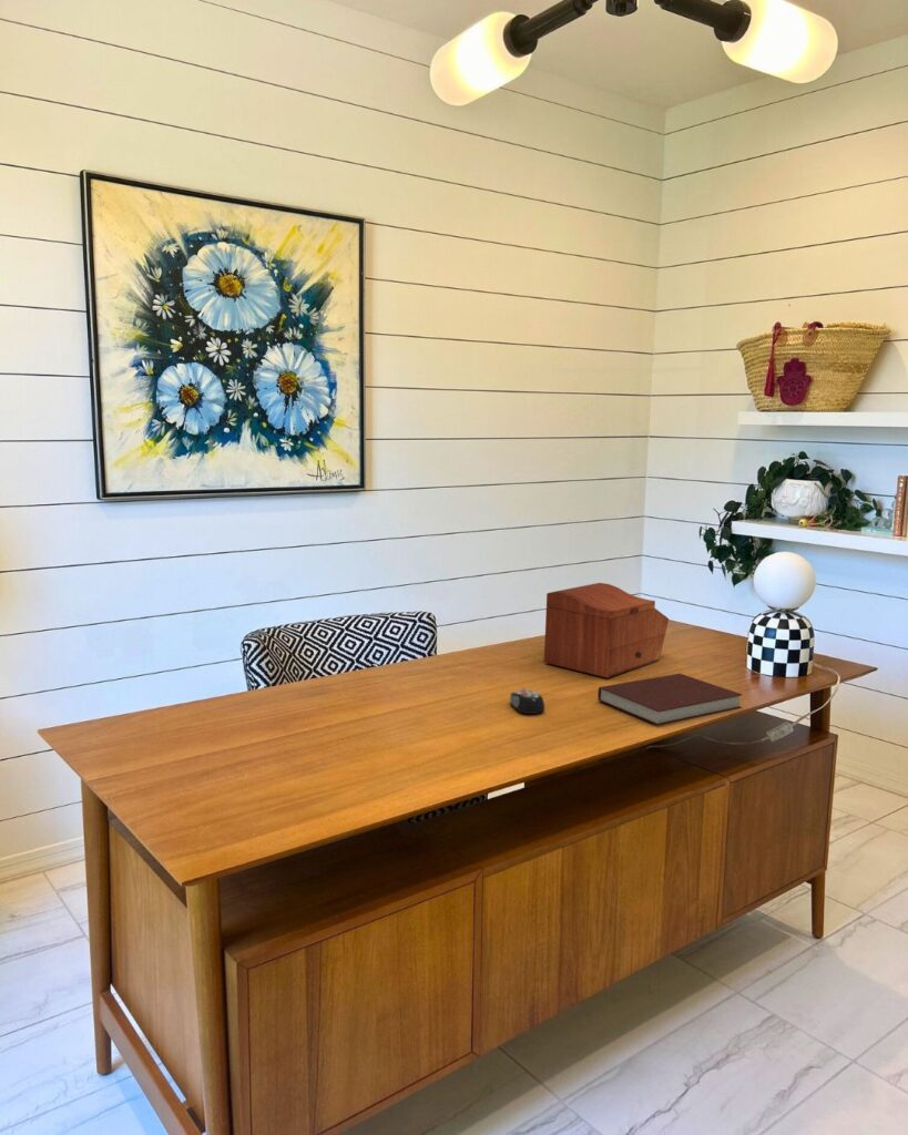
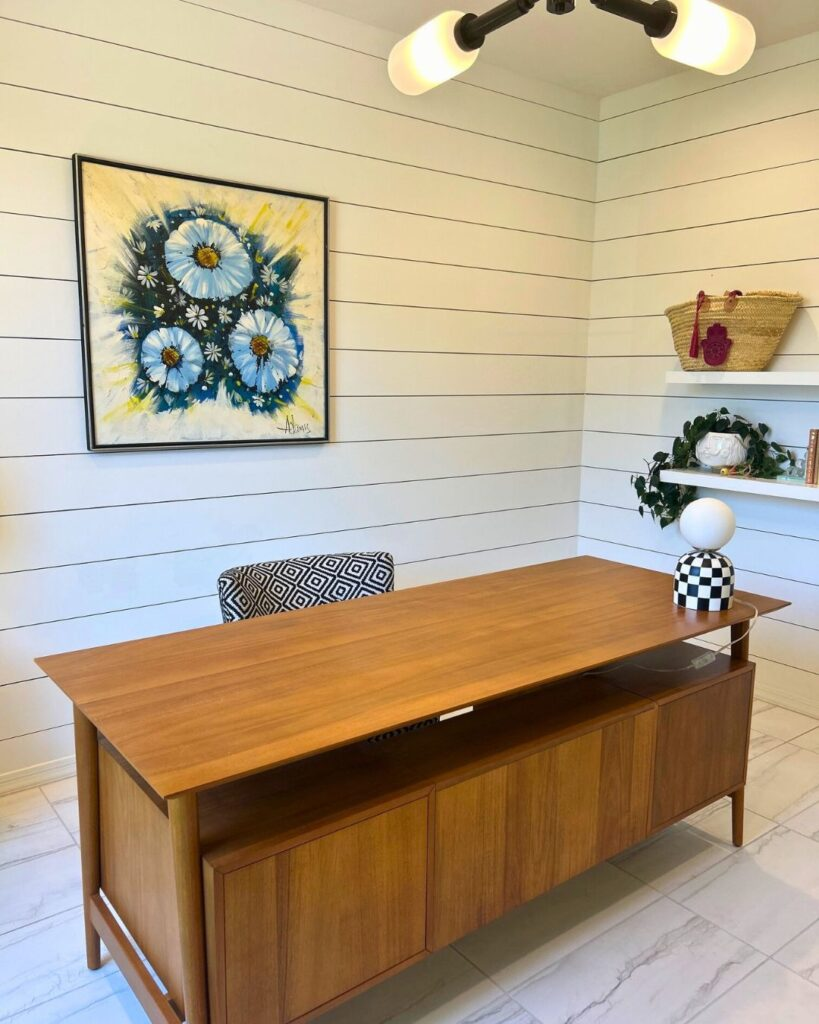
- computer mouse (527, 697)
- sewing box (610, 625)
- notebook (669, 697)
